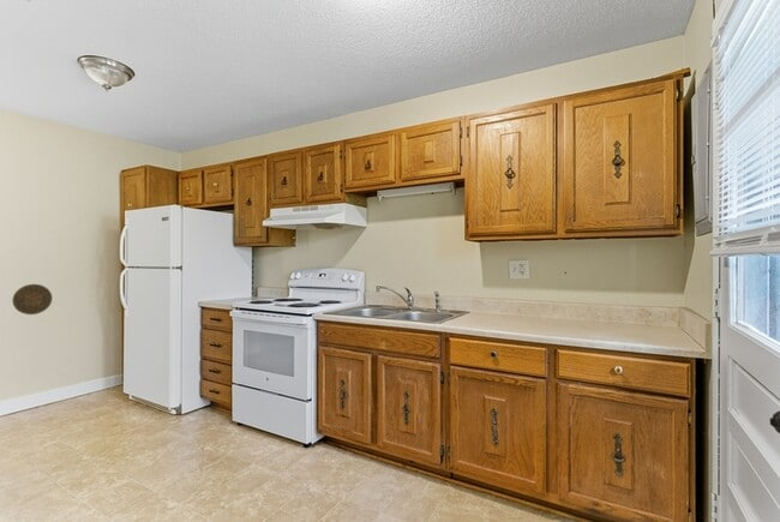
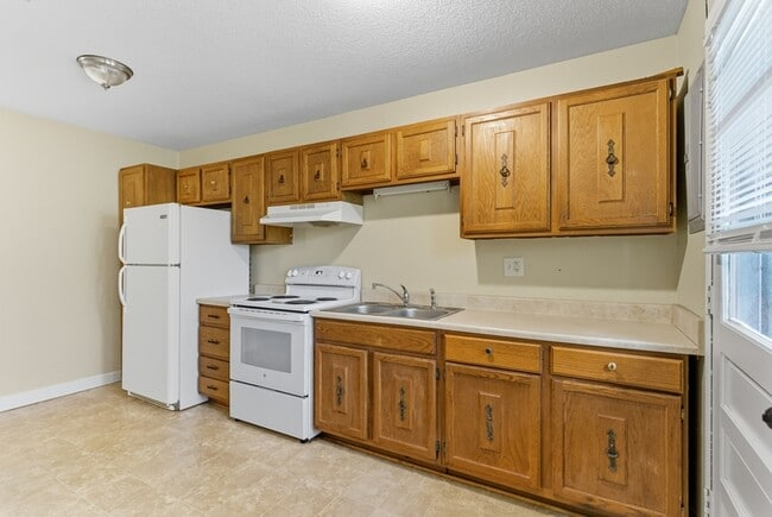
- decorative plate (32, 299)
